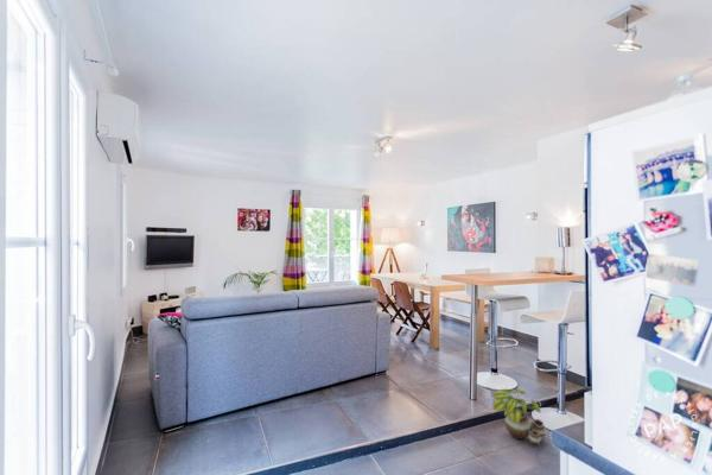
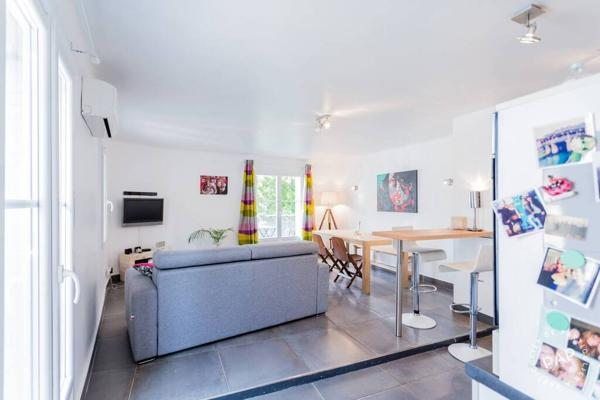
- potted plant (520, 413)
